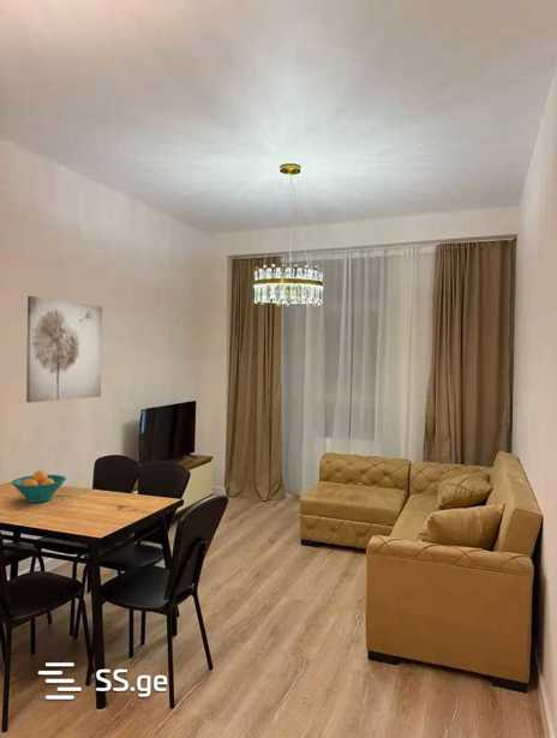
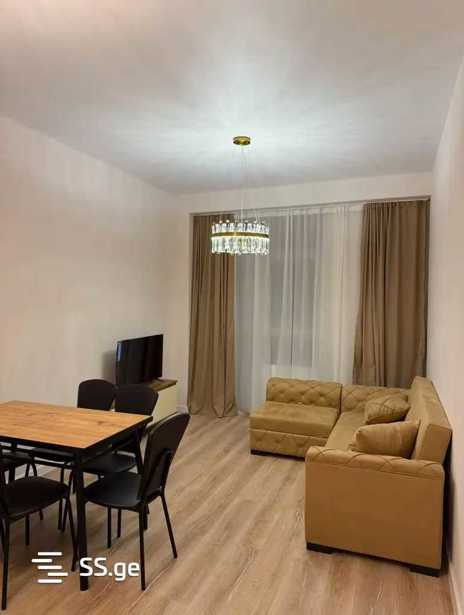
- wall art (67, 350)
- fruit bowl (38, 485)
